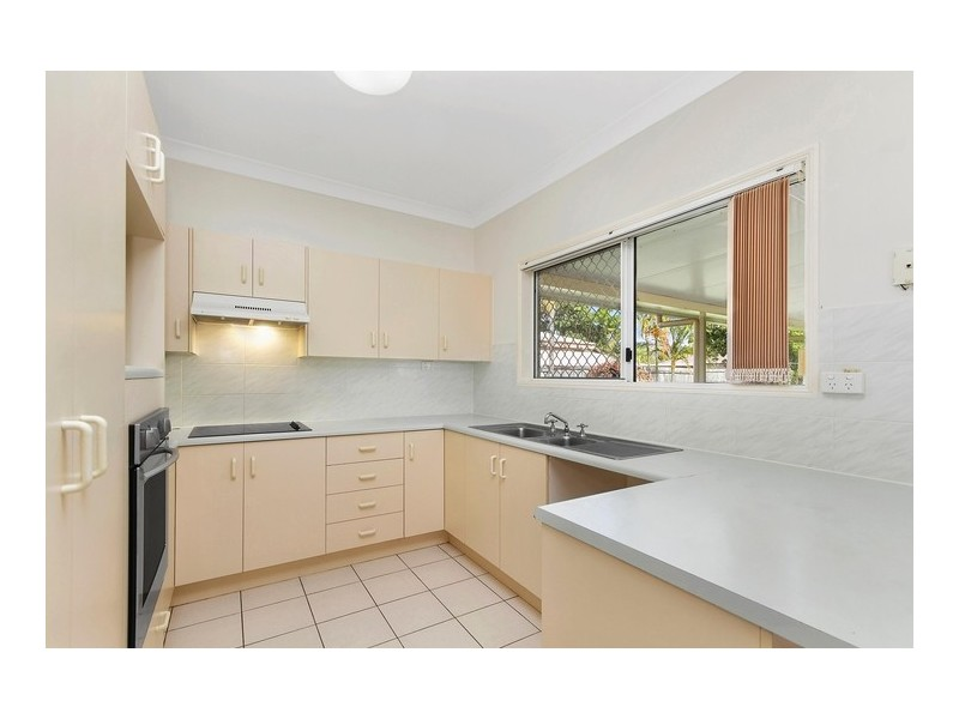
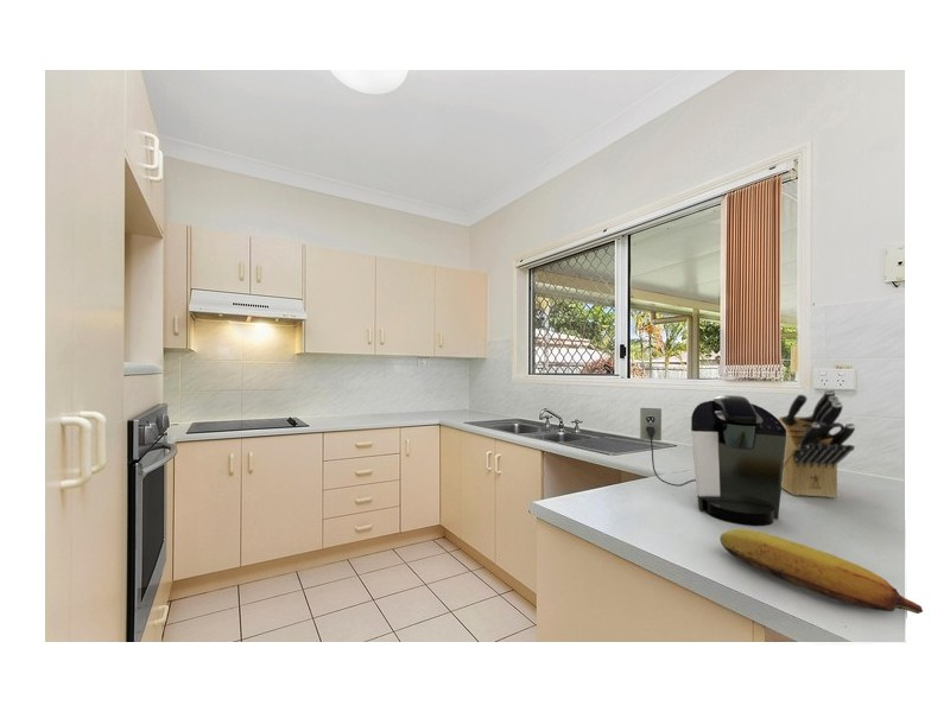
+ fruit (808, 558)
+ knife block (798, 437)
+ coffee maker (708, 451)
